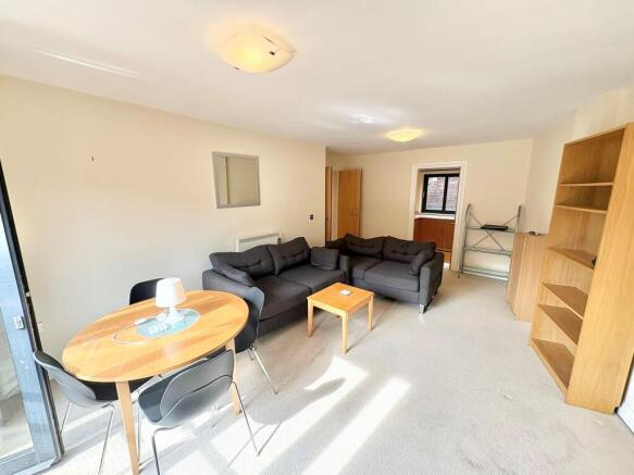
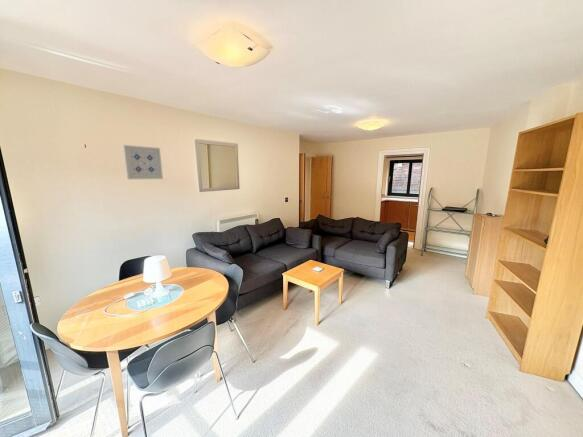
+ wall art (144, 163)
